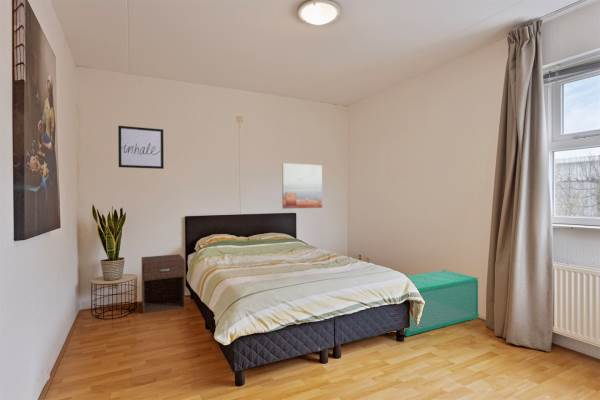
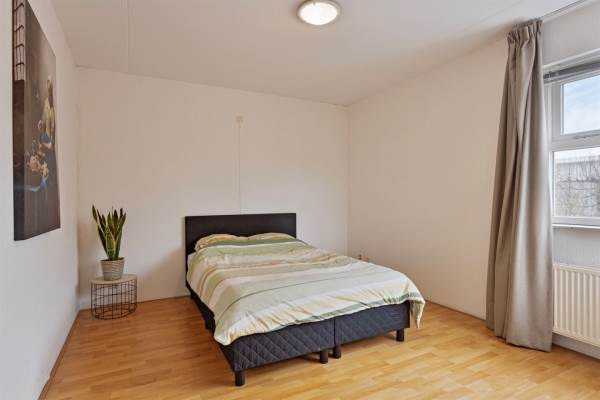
- wall art (141, 147)
- storage bin (428, 299)
- wall art (302, 186)
- nightstand (162, 282)
